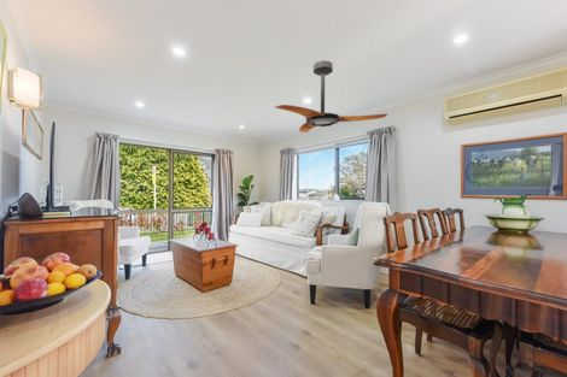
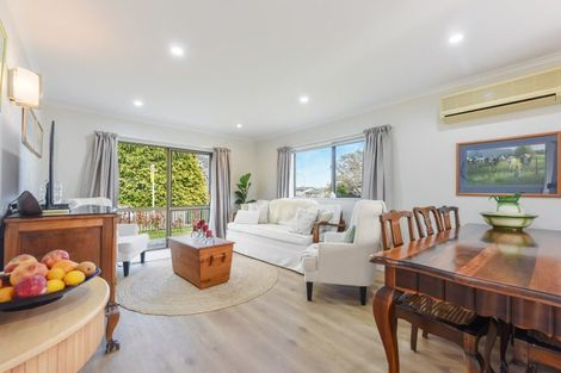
- ceiling fan (323, 95)
